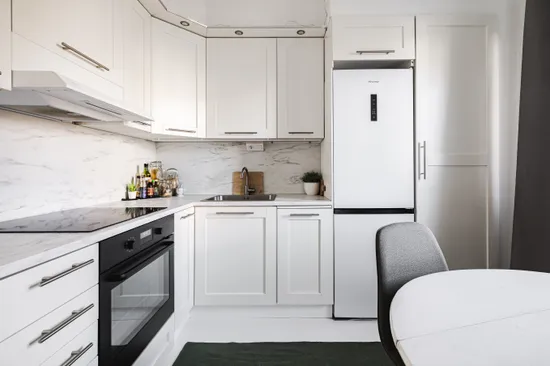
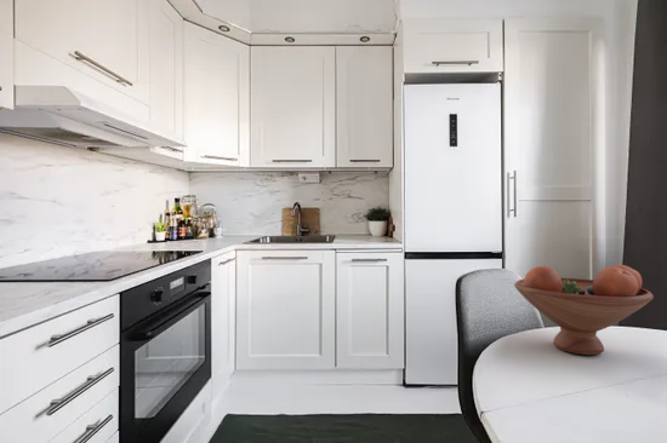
+ fruit bowl (577, 305)
